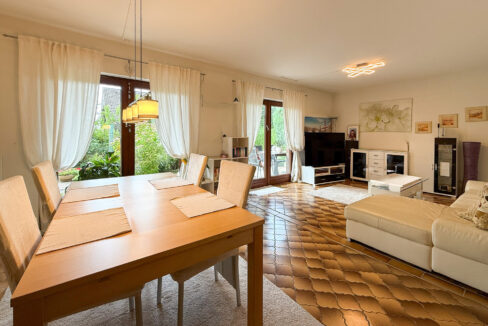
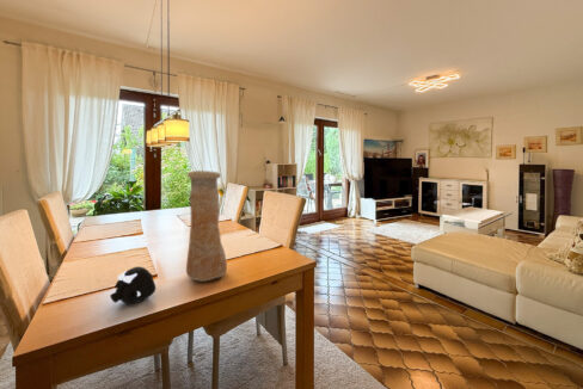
+ vase (207, 223)
+ speaker (133, 285)
